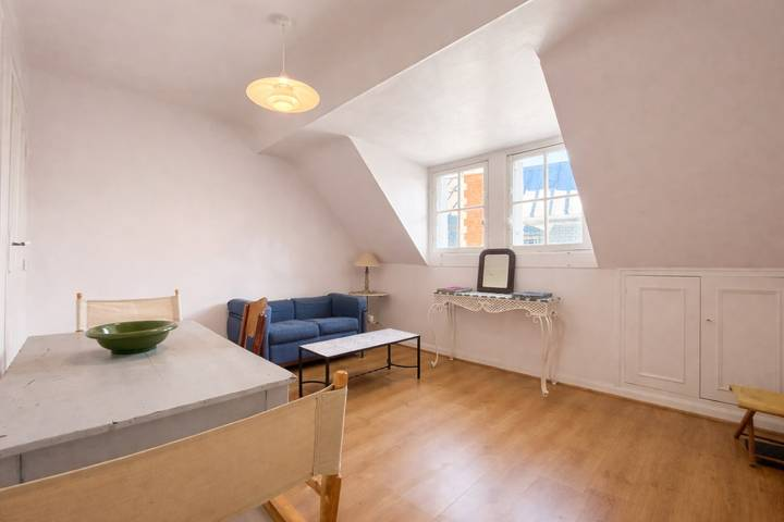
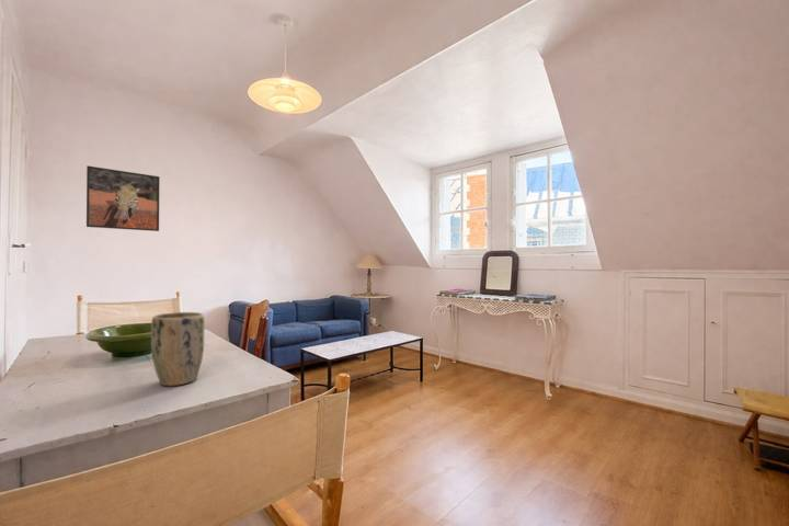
+ plant pot (178, 347)
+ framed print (125, 199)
